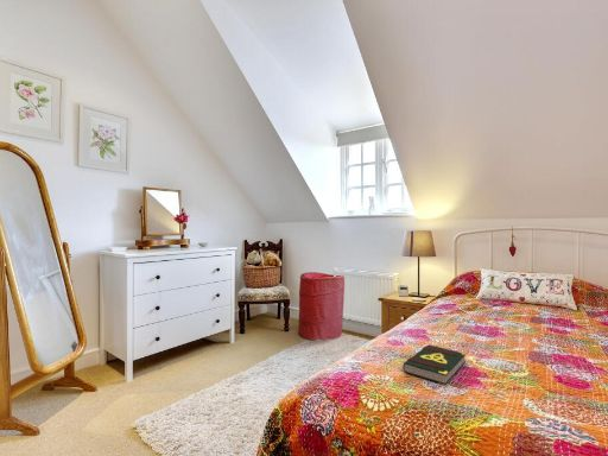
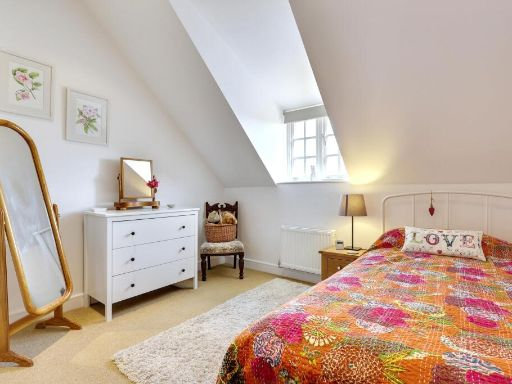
- laundry hamper (321, 303)
- book (435, 362)
